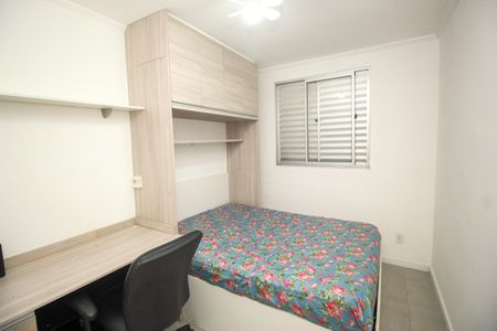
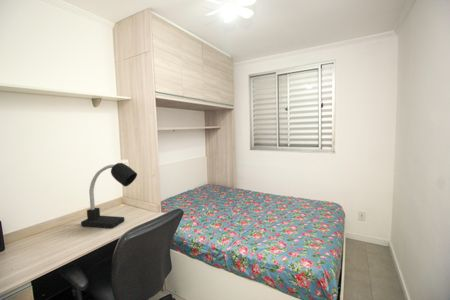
+ desk lamp (119, 182)
